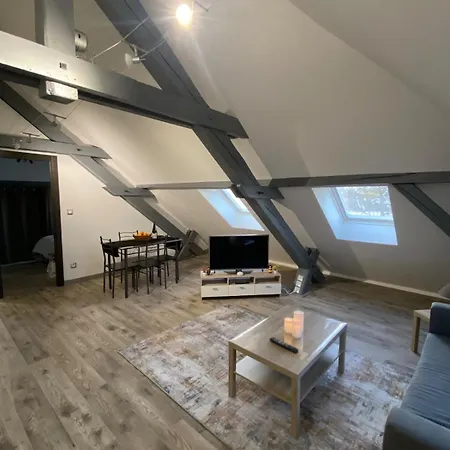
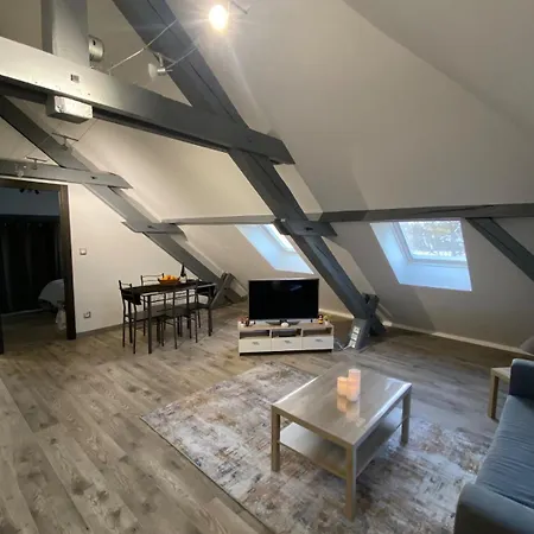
- remote control (283, 344)
